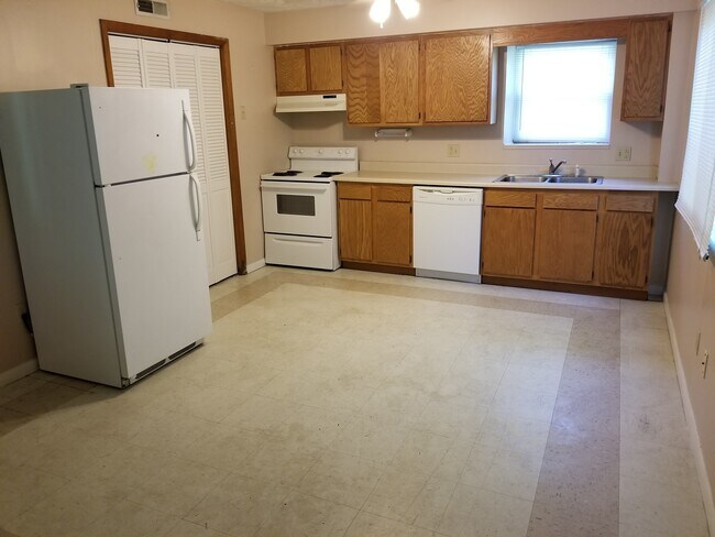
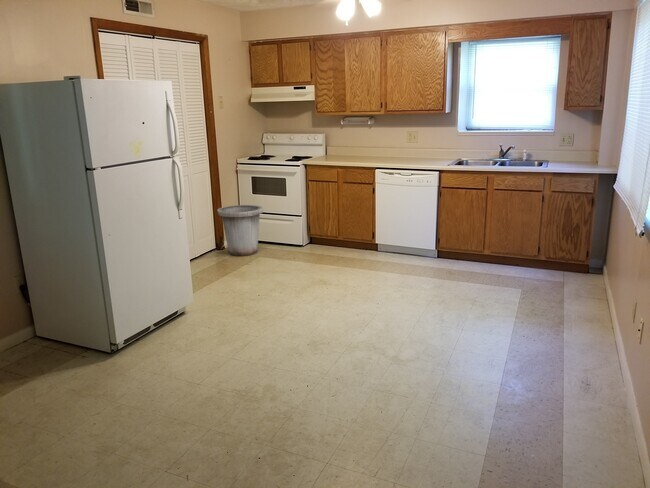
+ trash can (241, 230)
